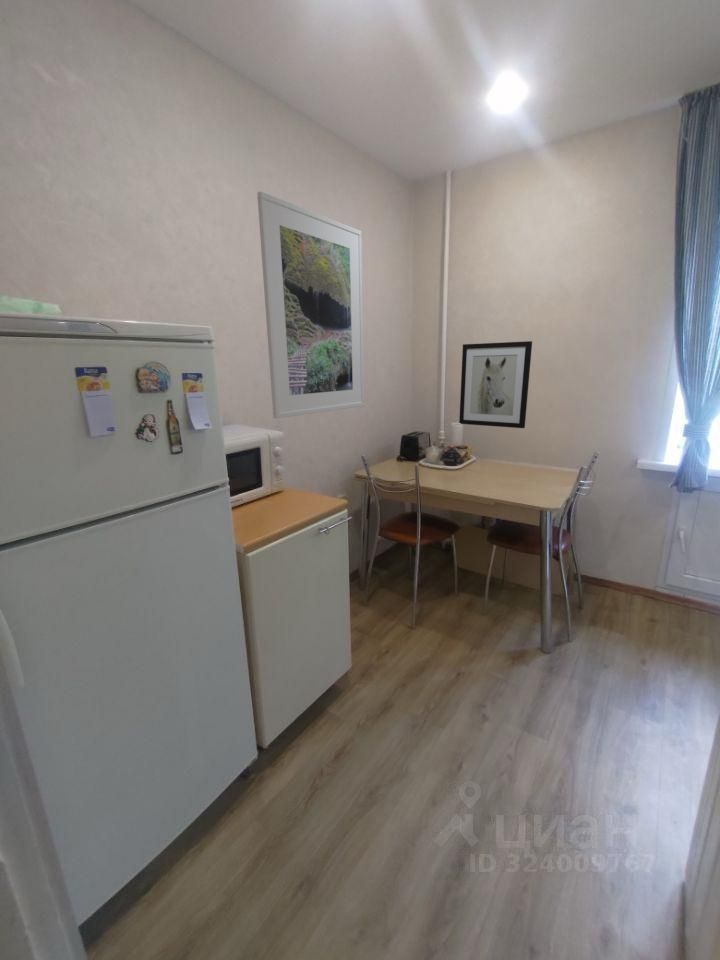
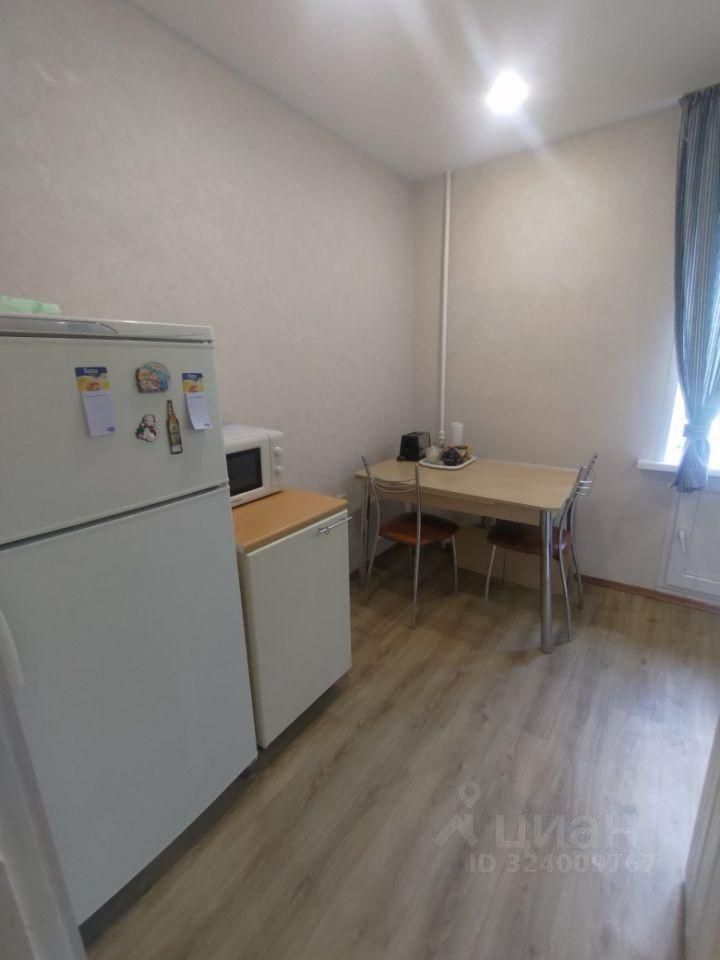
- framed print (320, 318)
- wall art (493, 385)
